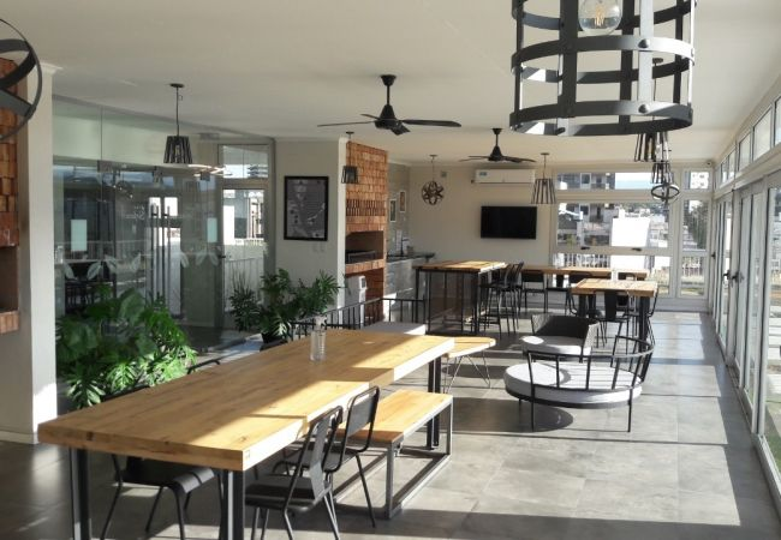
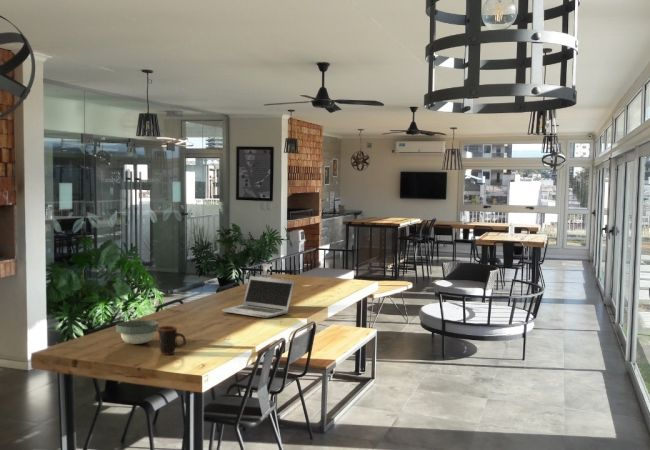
+ laptop (258, 296)
+ bowl (137, 332)
+ mug (171, 340)
